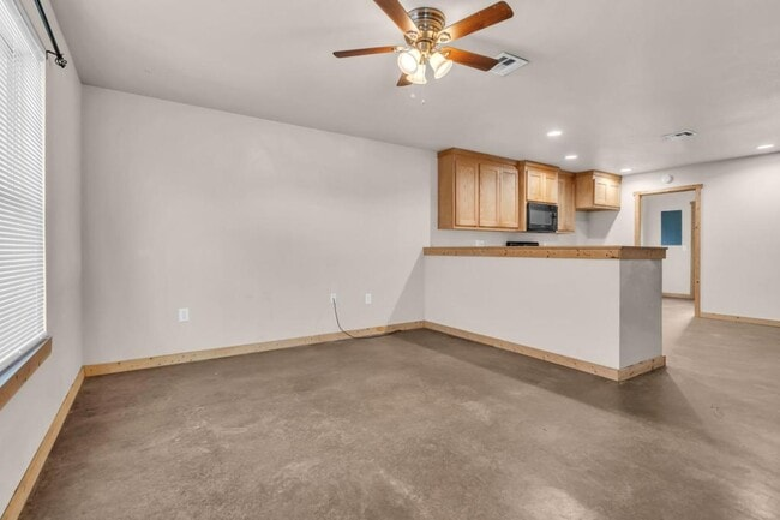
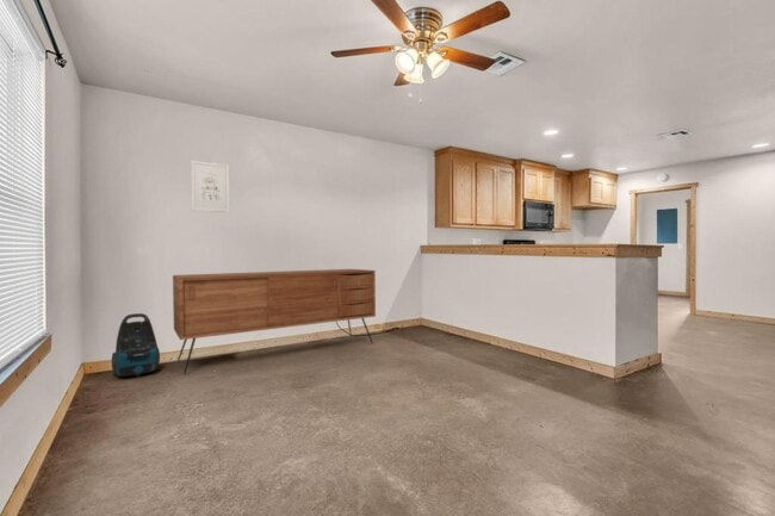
+ wall art (210, 187)
+ sideboard (281, 311)
+ vacuum cleaner (136, 344)
